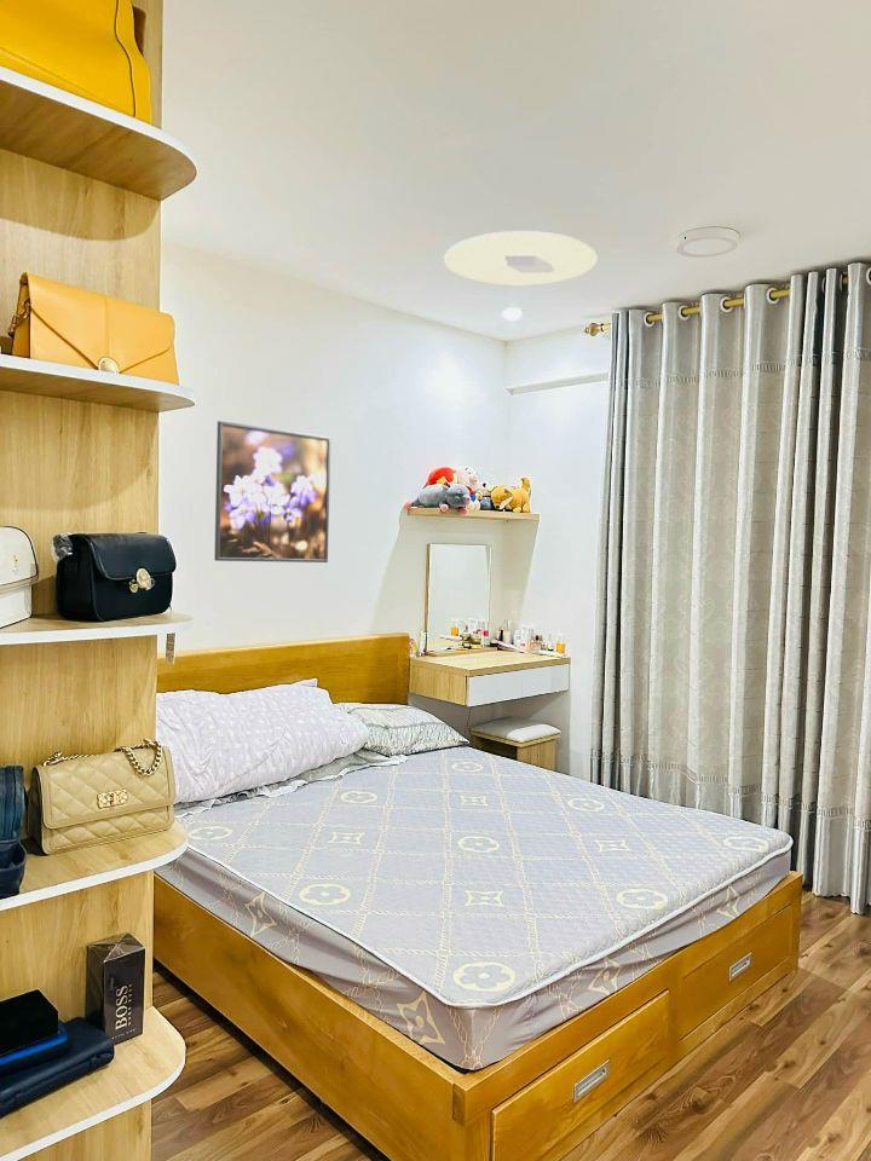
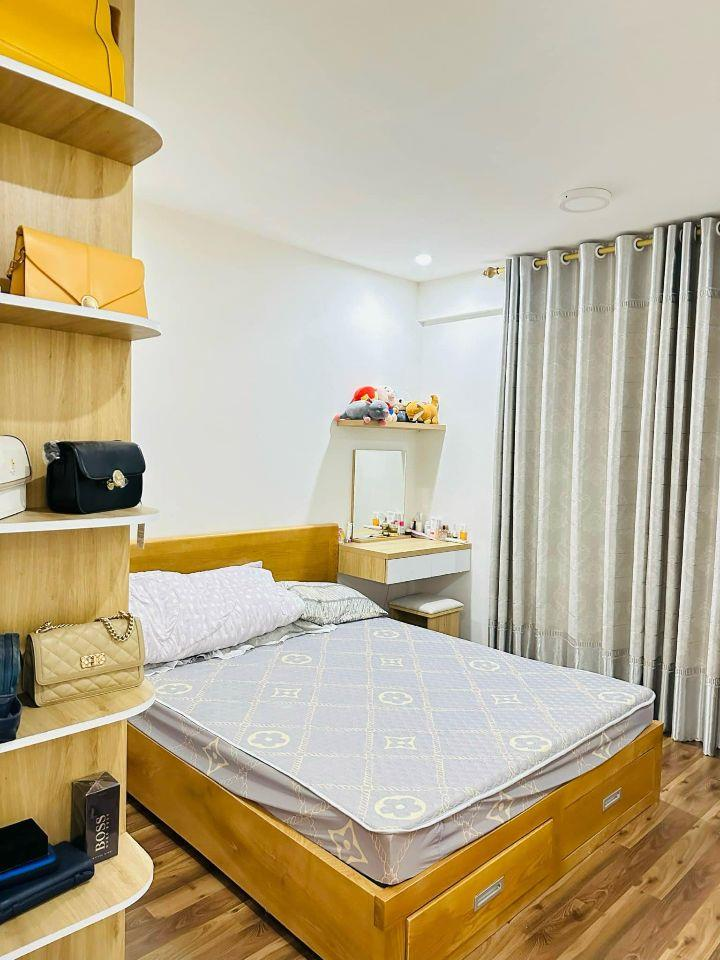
- ceiling light (520, 253)
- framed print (275, 496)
